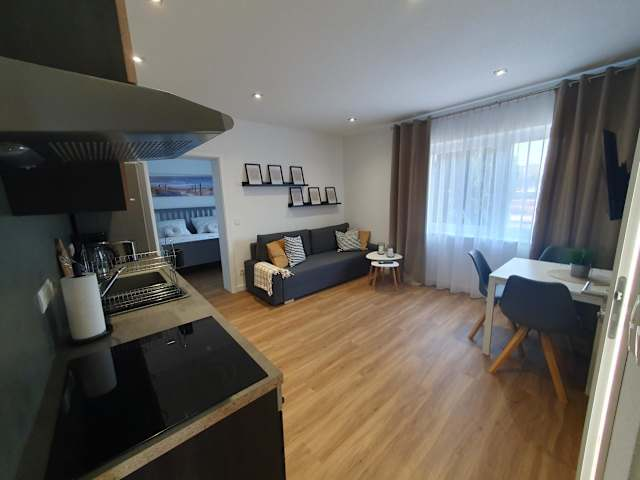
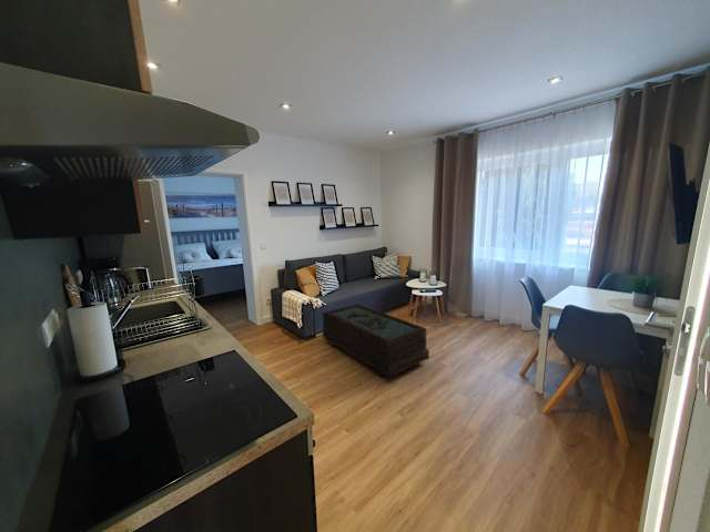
+ coffee table (371, 335)
